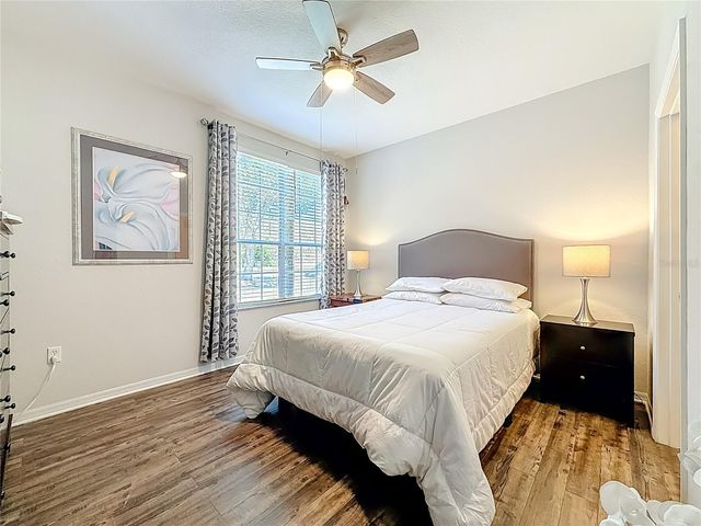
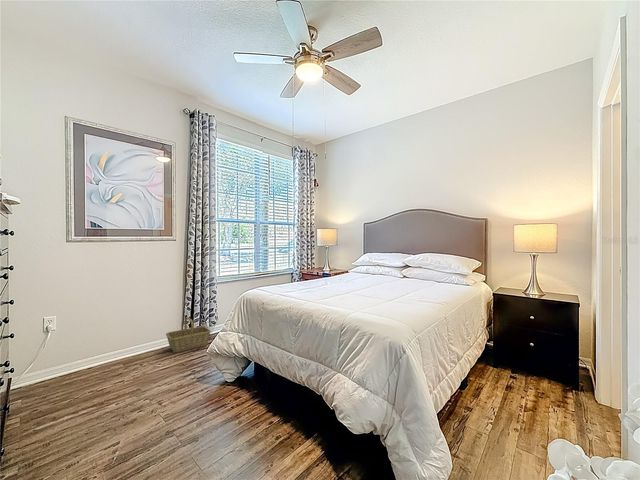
+ basket (188, 332)
